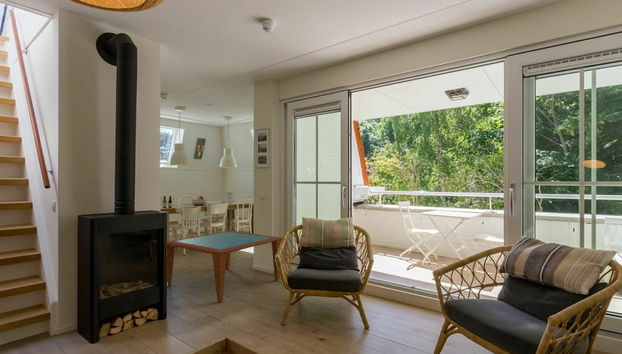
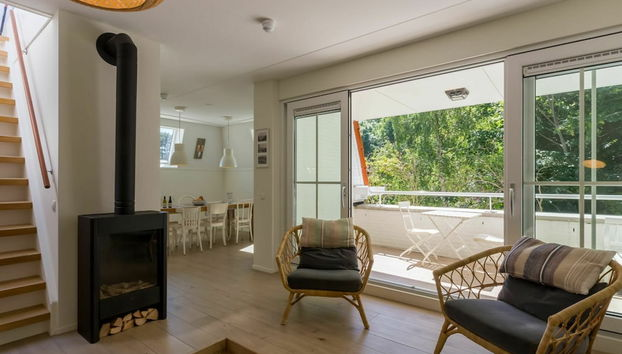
- coffee table (224, 261)
